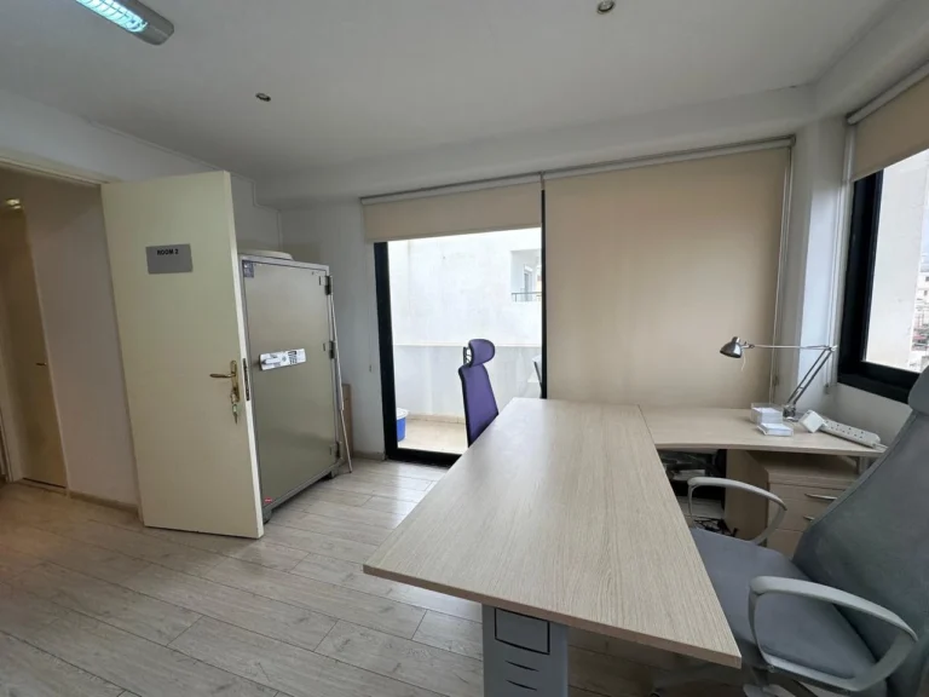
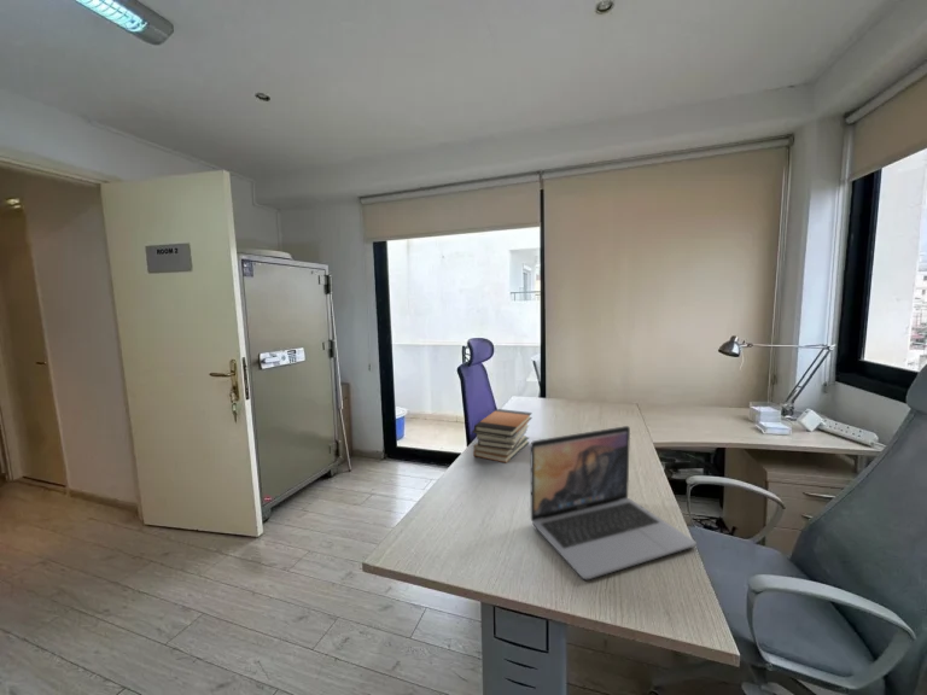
+ laptop (610, 491)
+ book stack (503, 433)
